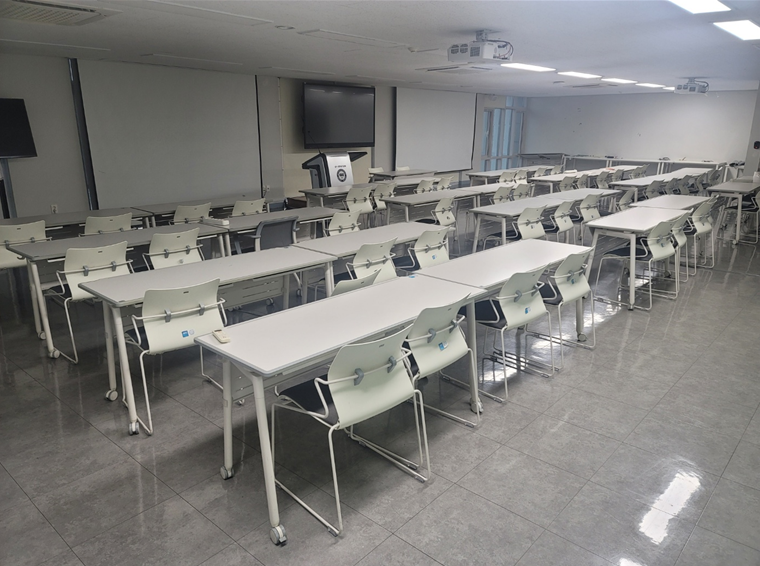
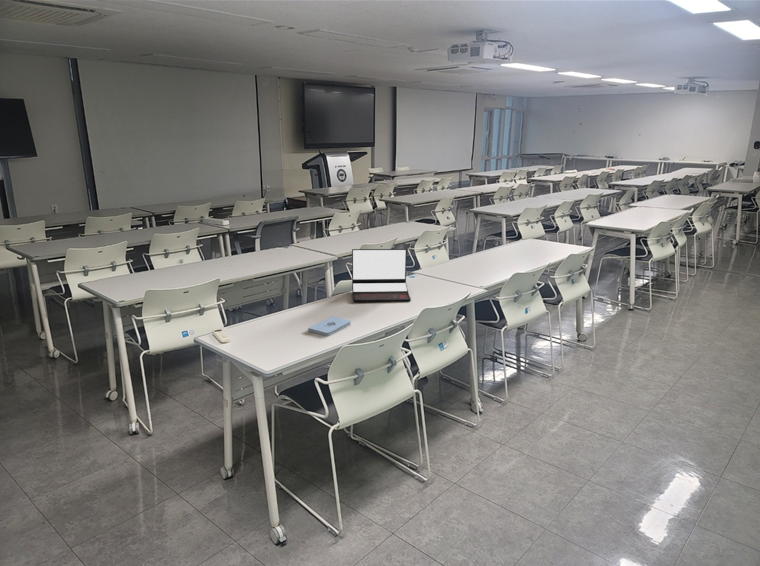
+ laptop (380, 274)
+ notepad (330, 325)
